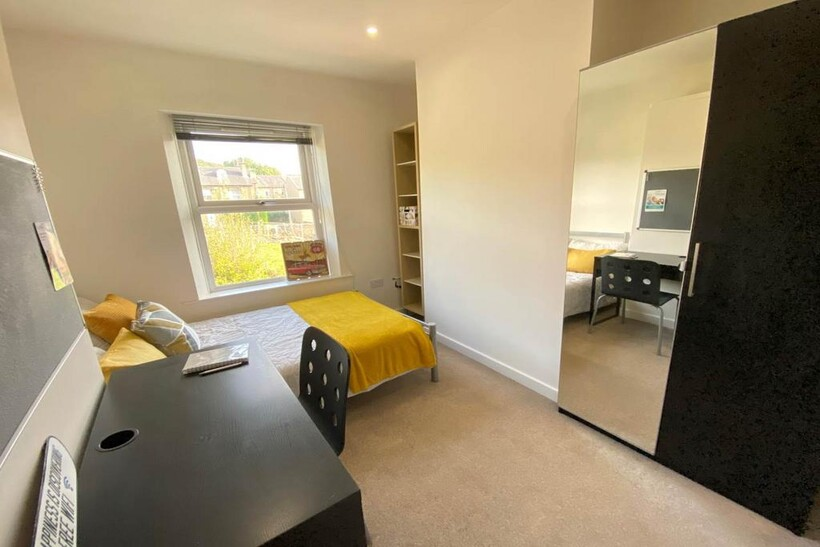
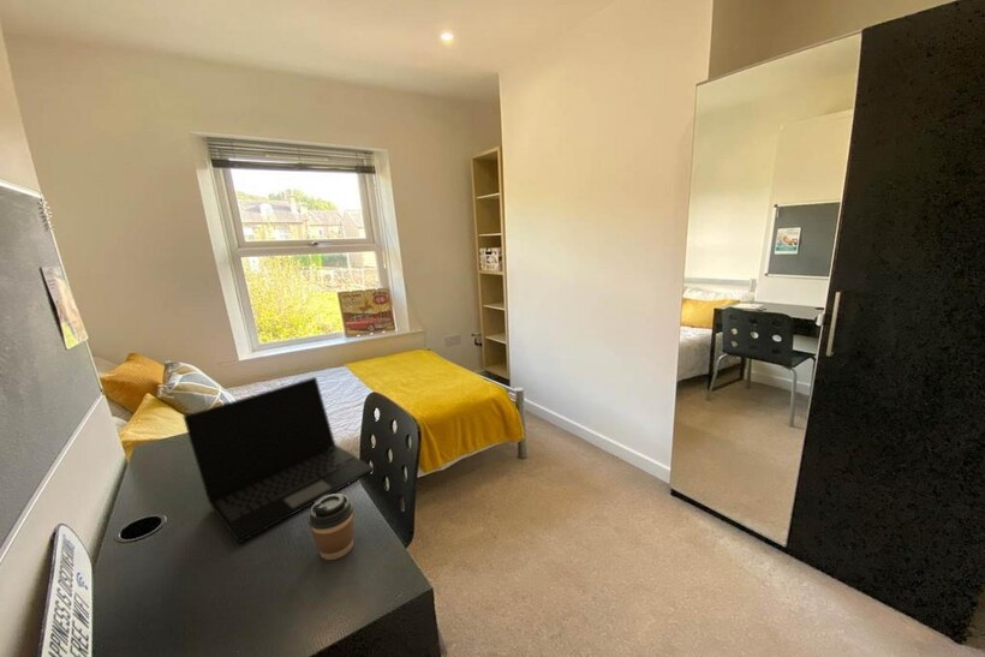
+ laptop (283, 444)
+ coffee cup (333, 522)
